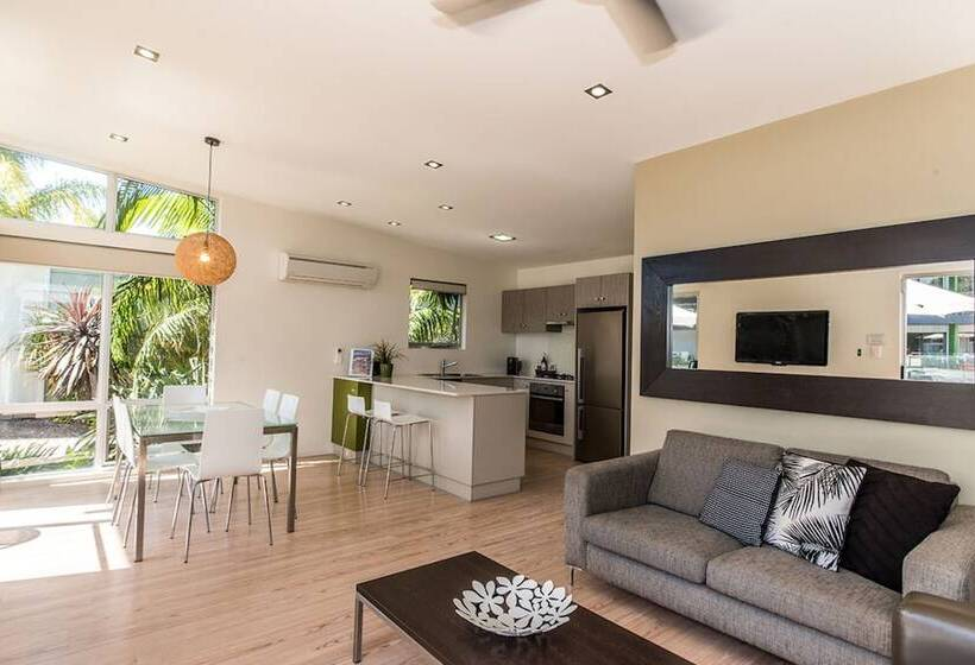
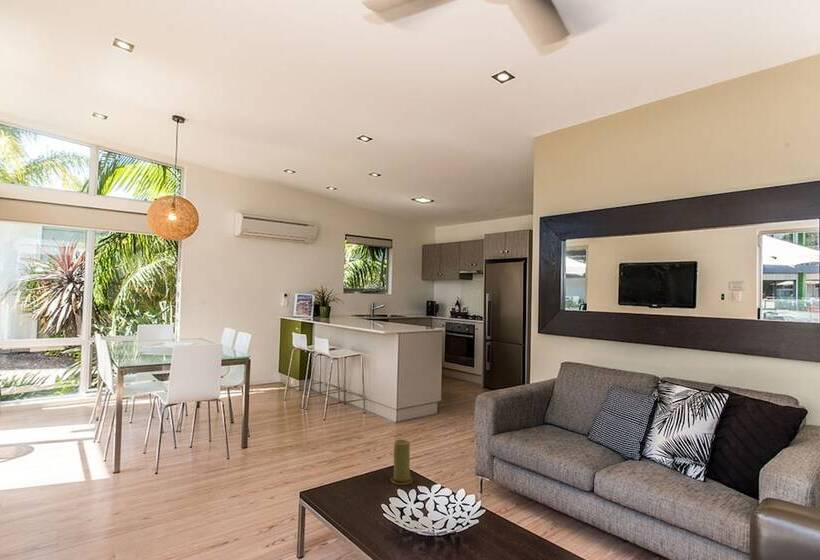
+ candle (401, 460)
